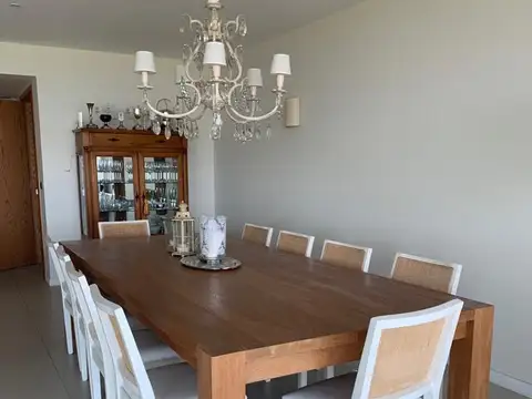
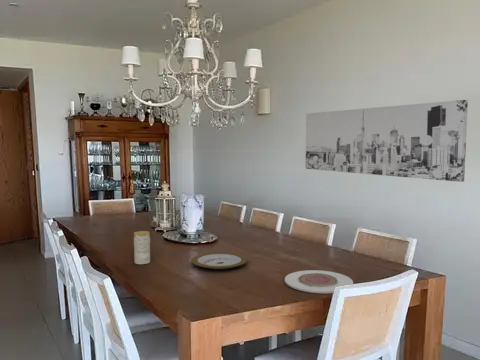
+ candle (142, 247)
+ plate (318, 280)
+ plate (219, 261)
+ wall art (370, 141)
